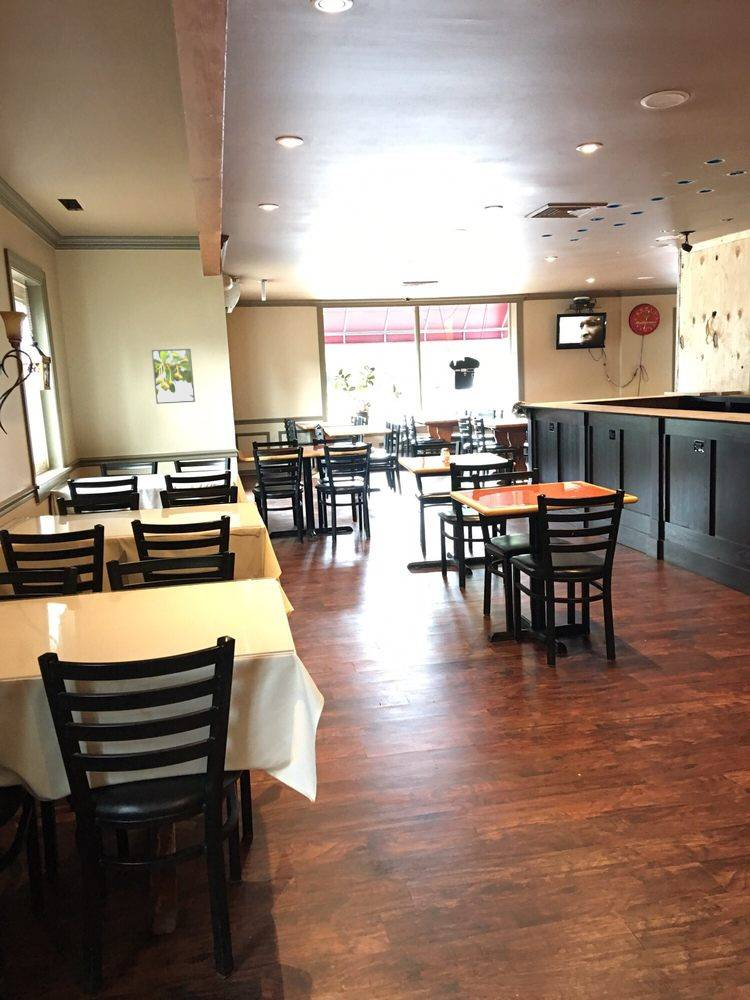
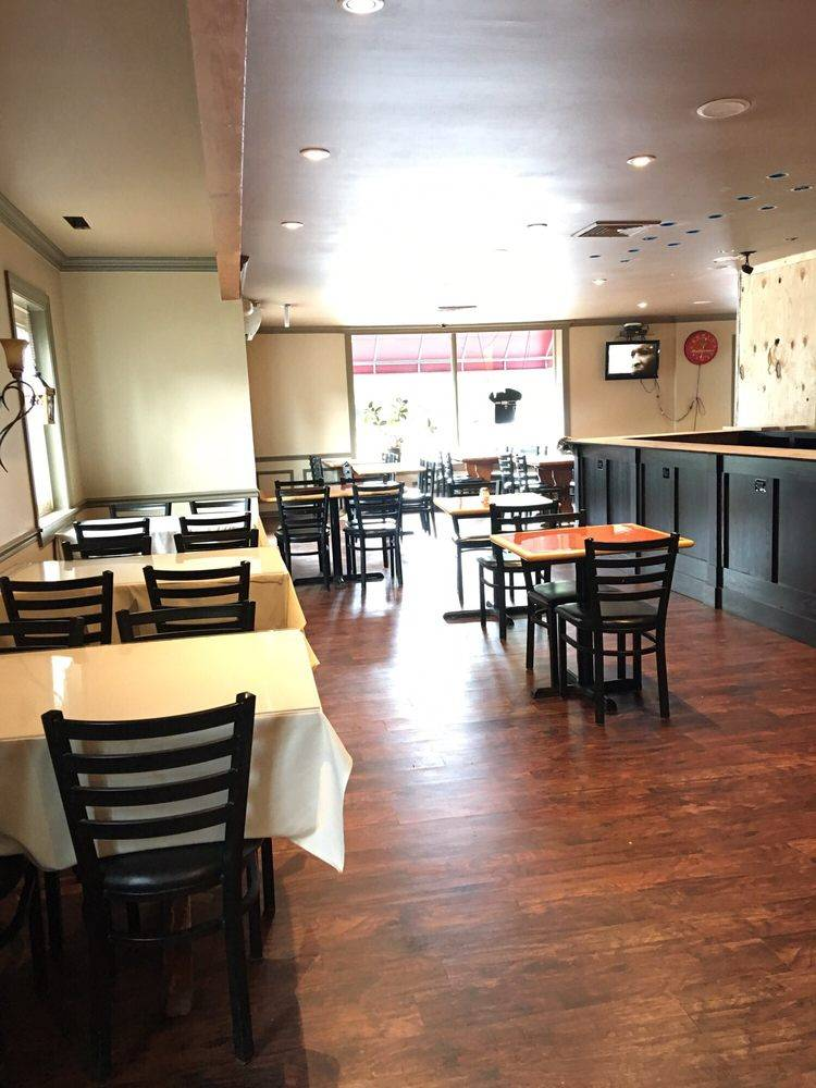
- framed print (173, 376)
